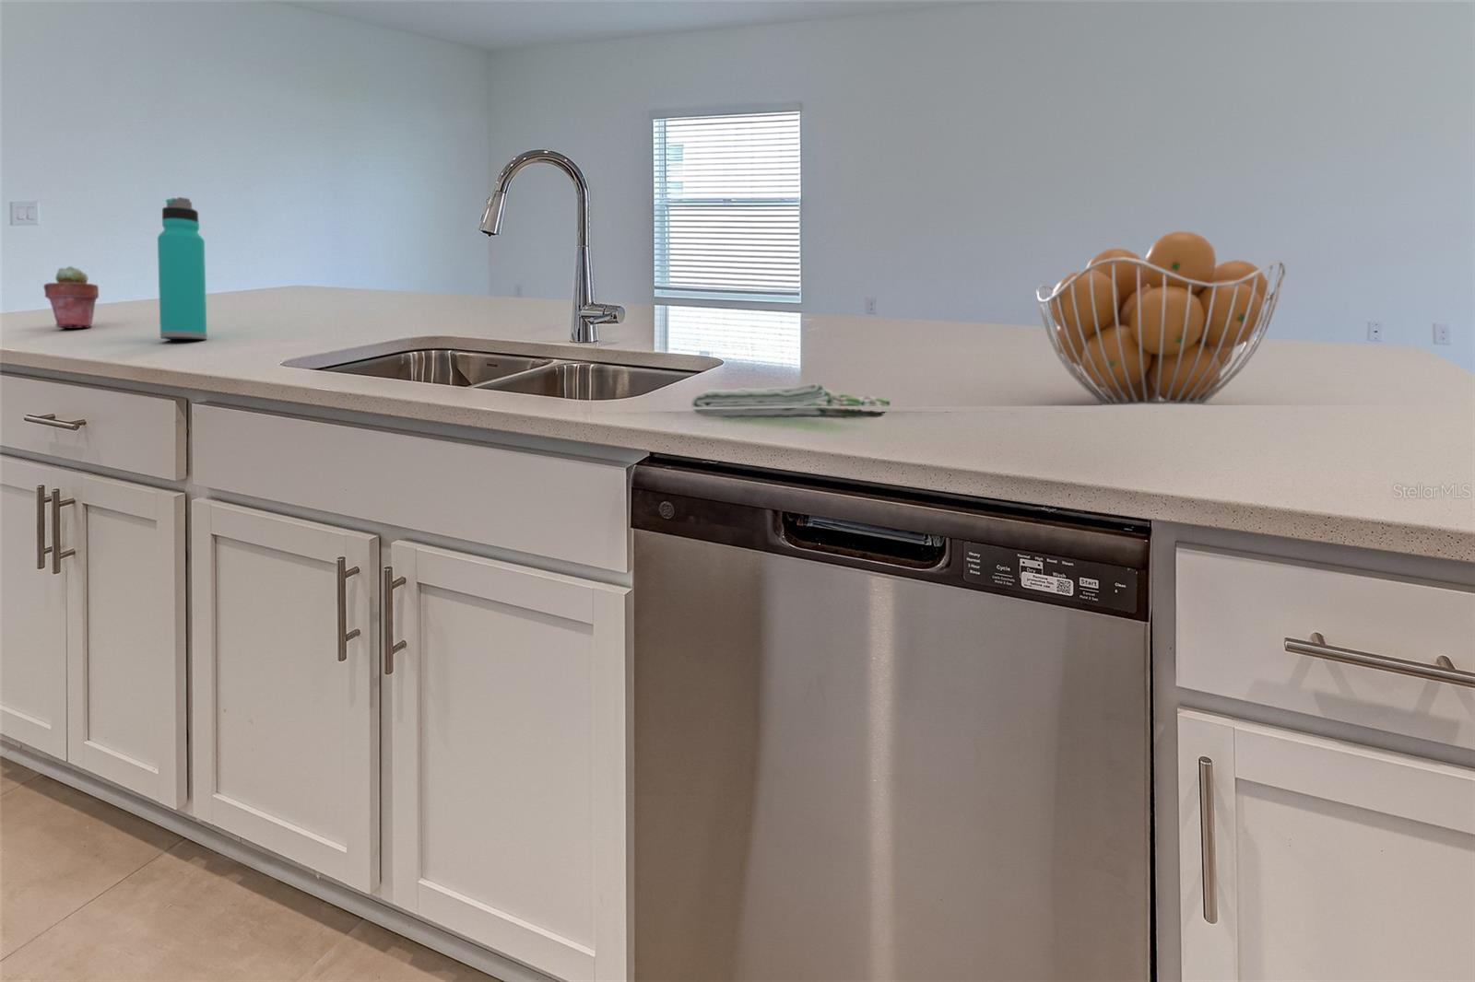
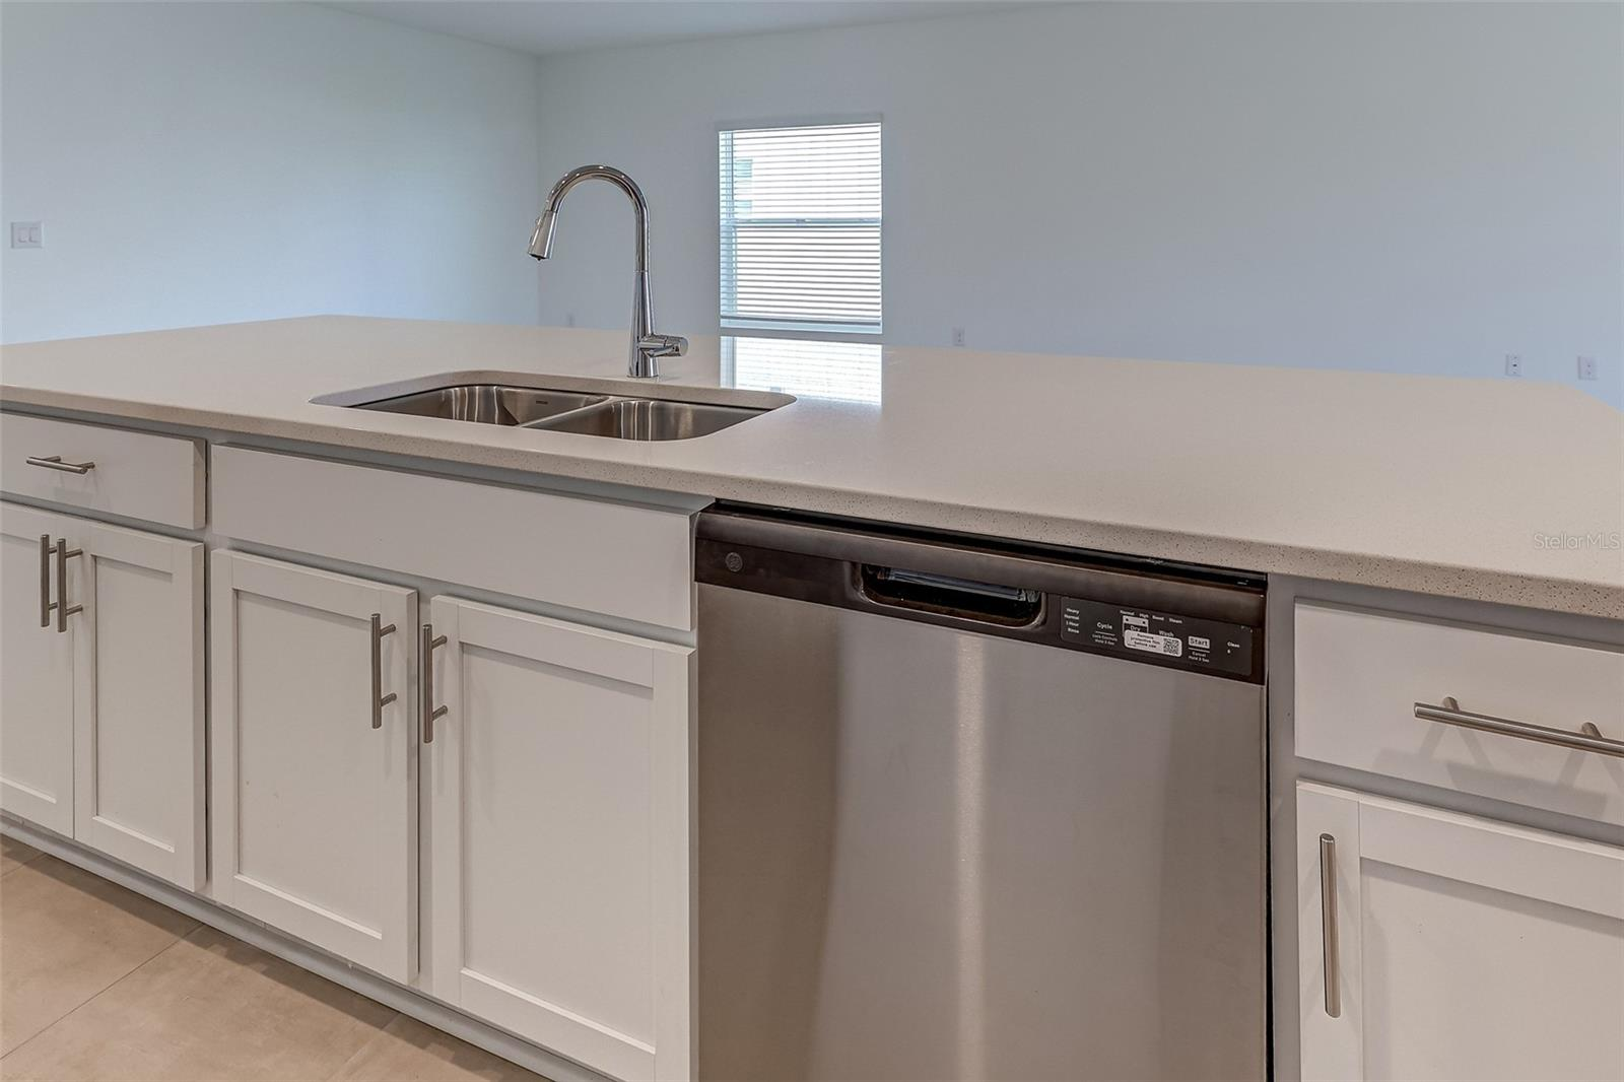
- dish towel (796, 402)
- potted succulent (72, 297)
- water bottle (182, 269)
- fruit basket (1154, 324)
